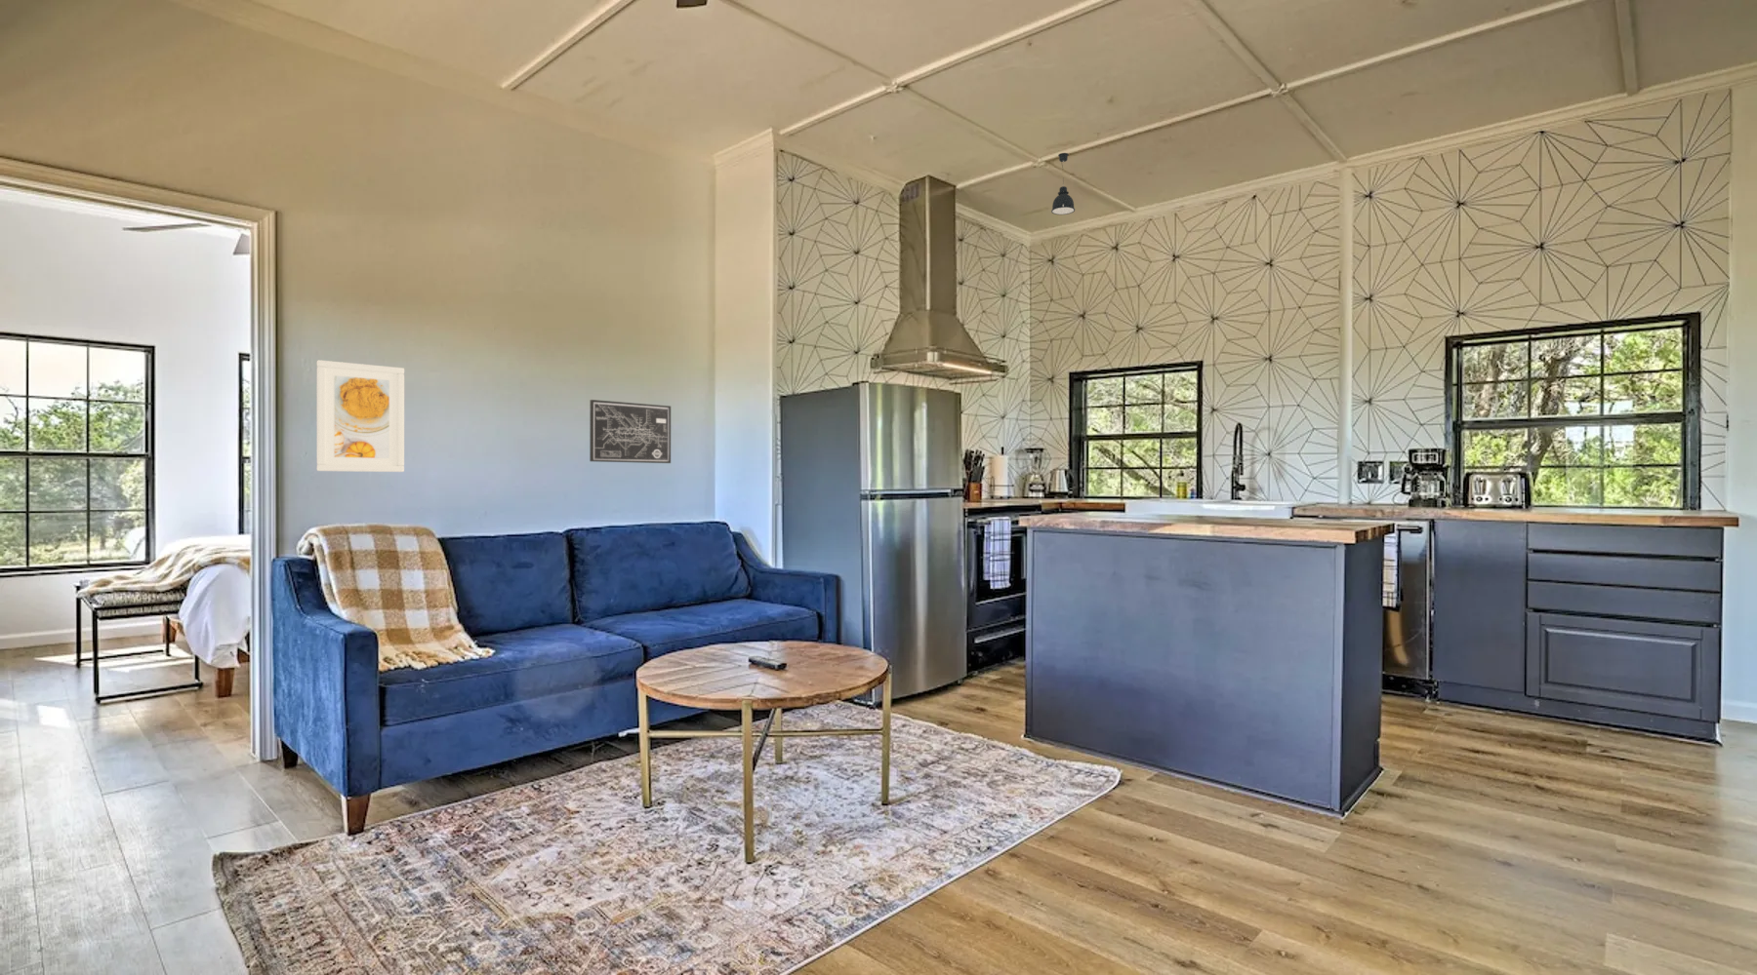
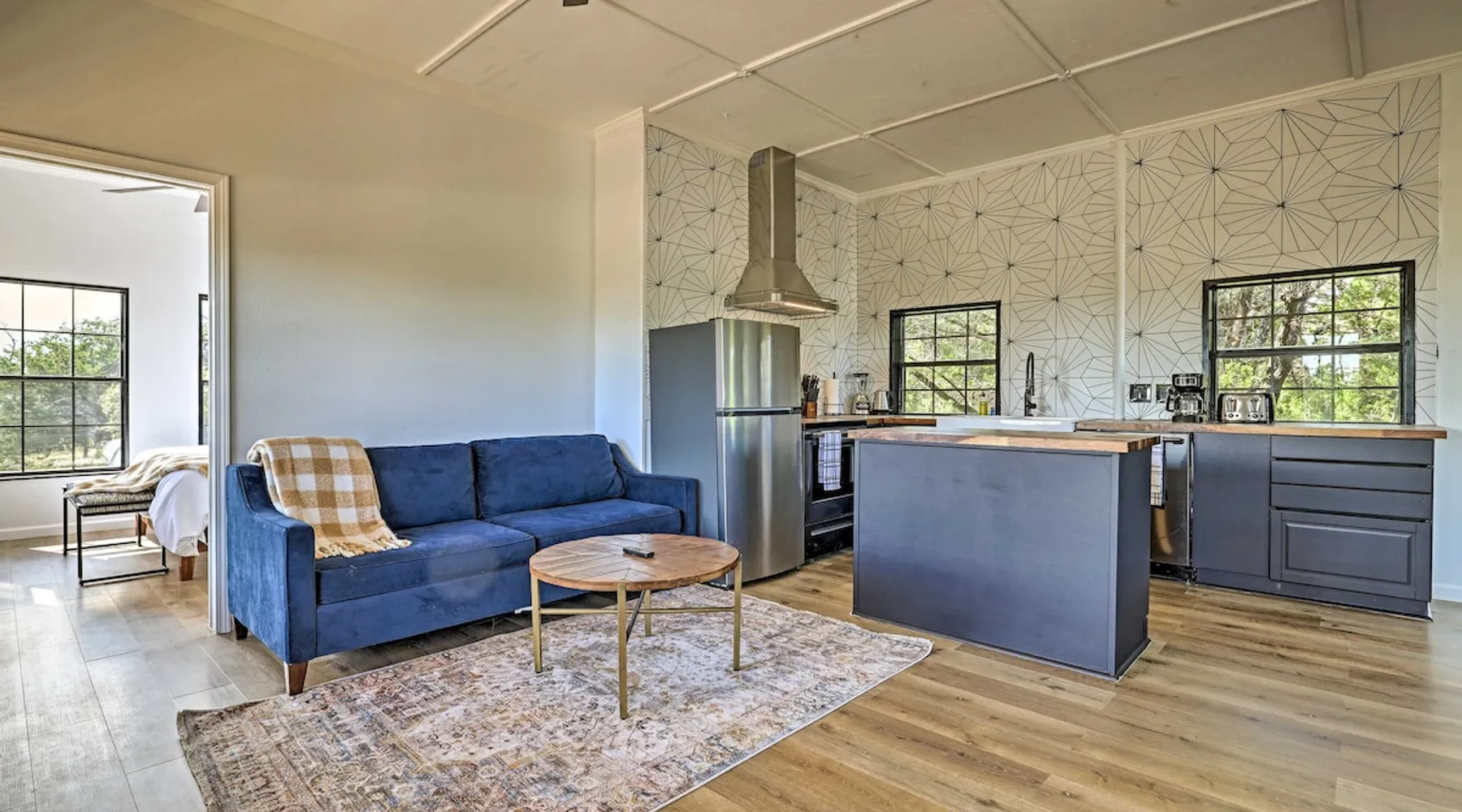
- wall art (632, 432)
- pendant light (1064, 181)
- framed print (362, 418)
